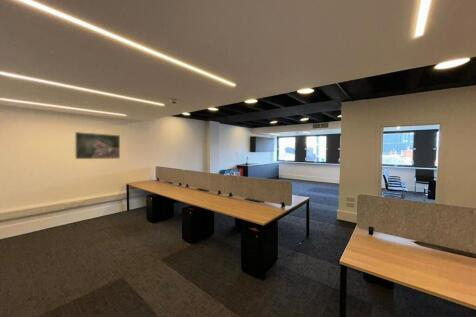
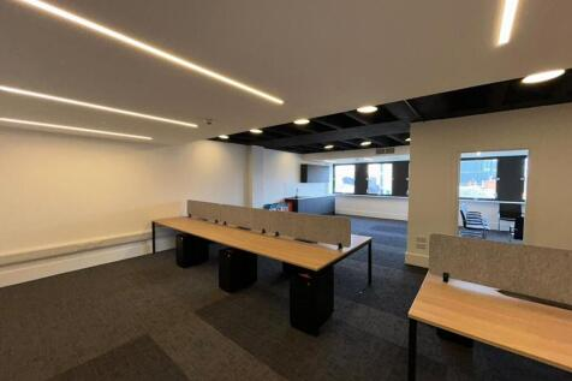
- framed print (99, 146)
